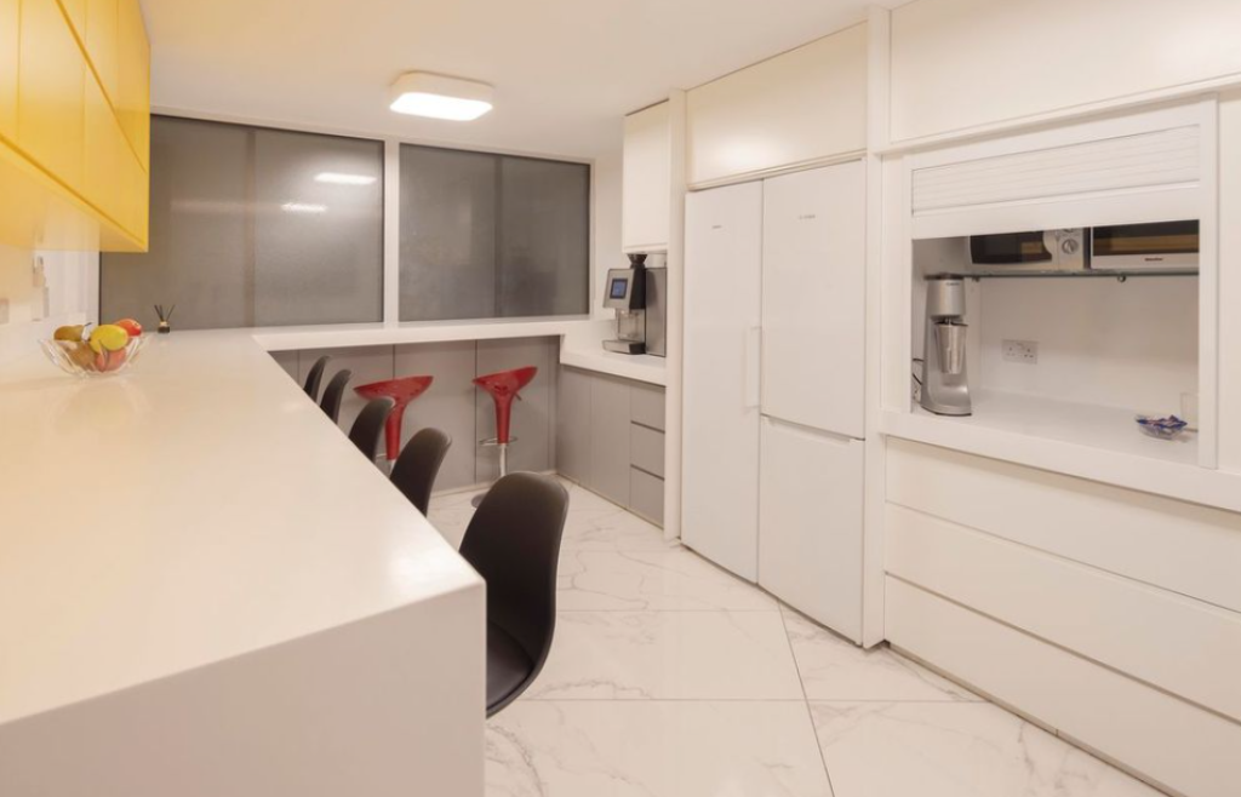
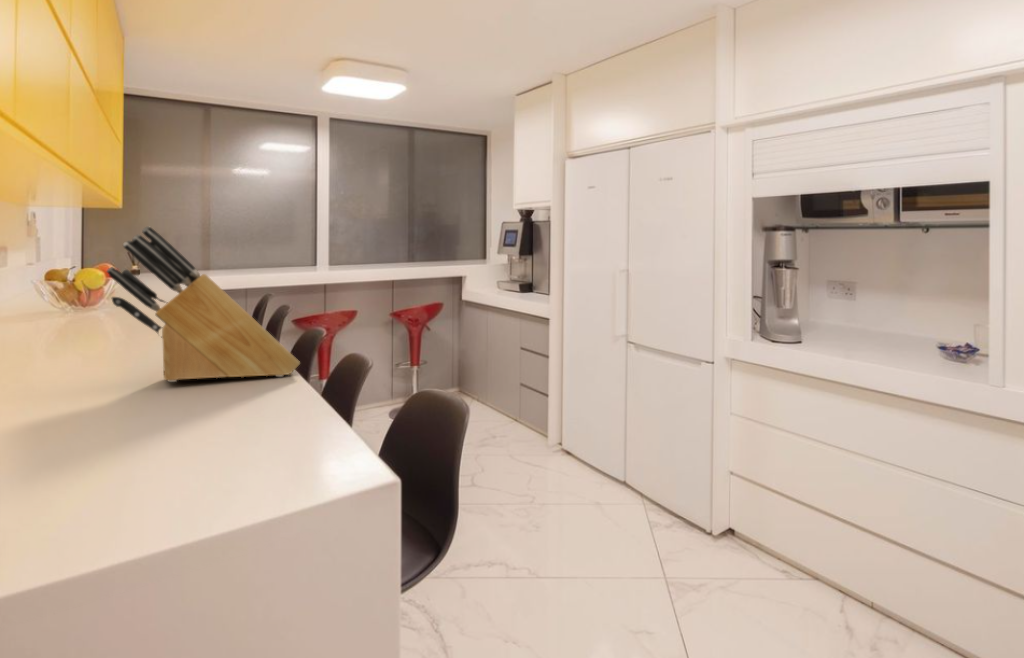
+ knife block (208, 305)
